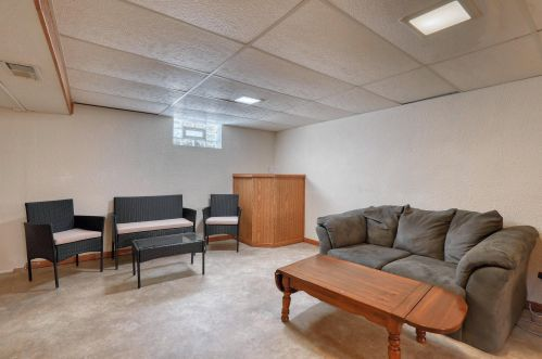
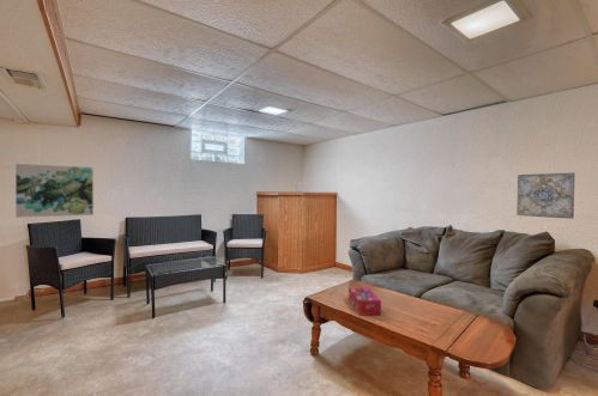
+ tissue box (363, 299)
+ wall art (56, 190)
+ wall art (544, 195)
